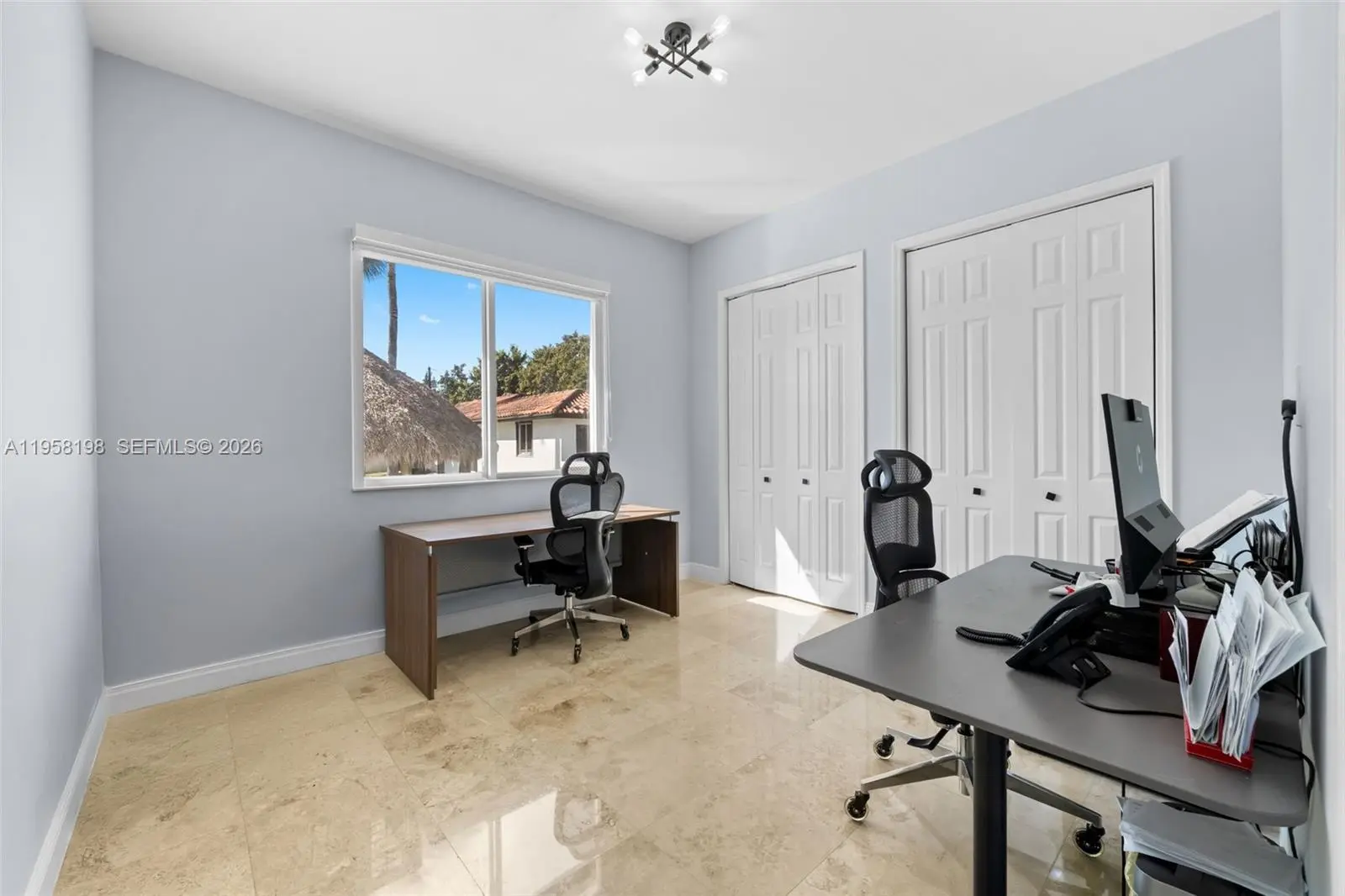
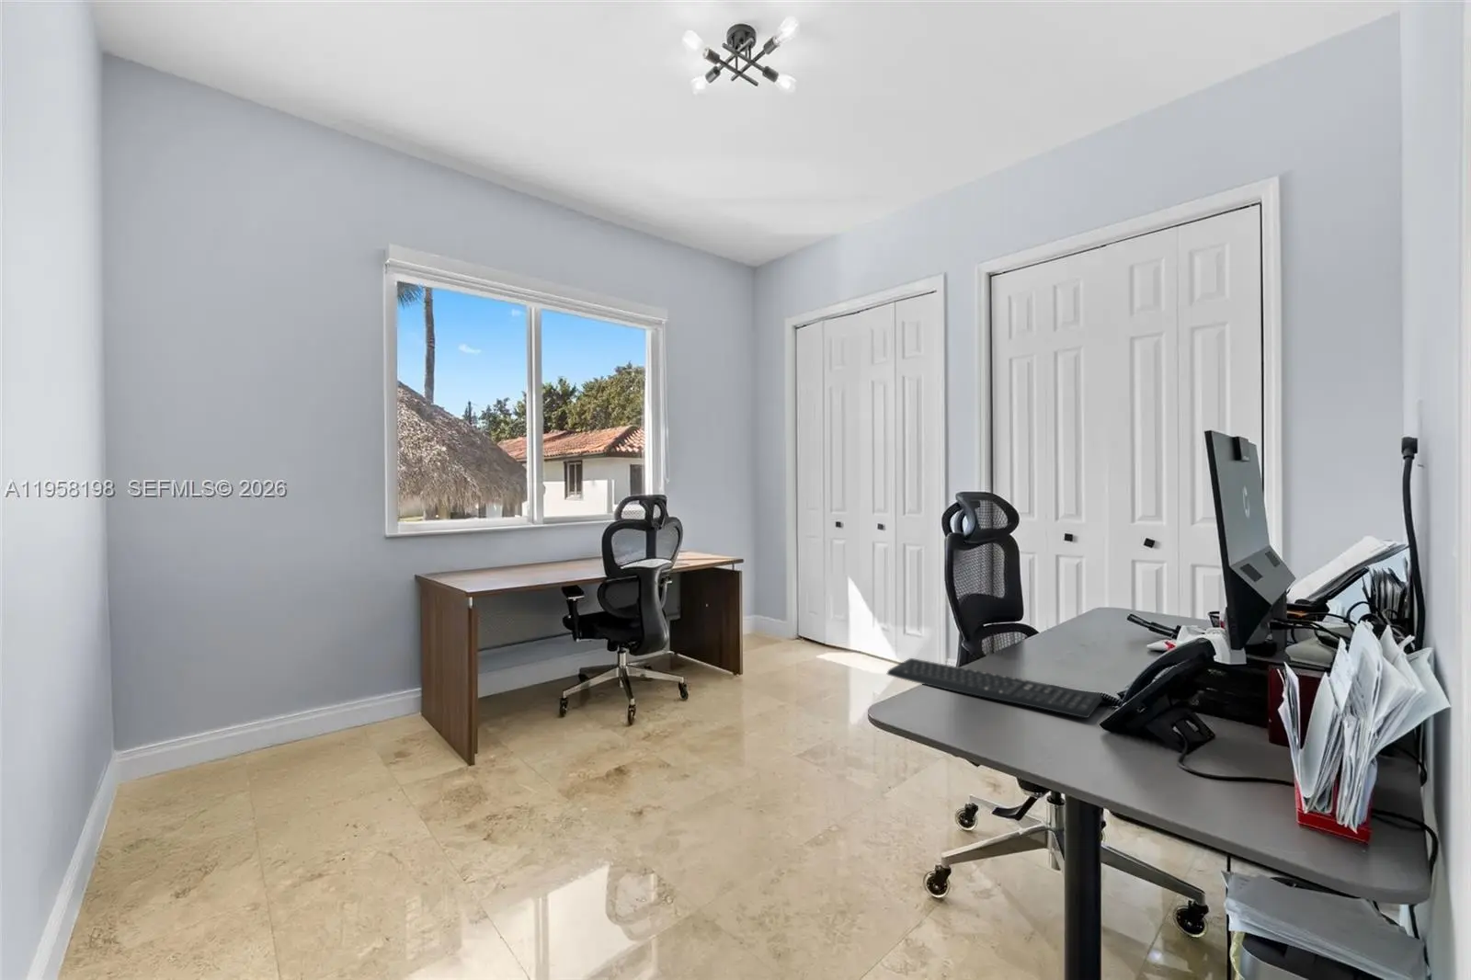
+ keyboard (985, 684)
